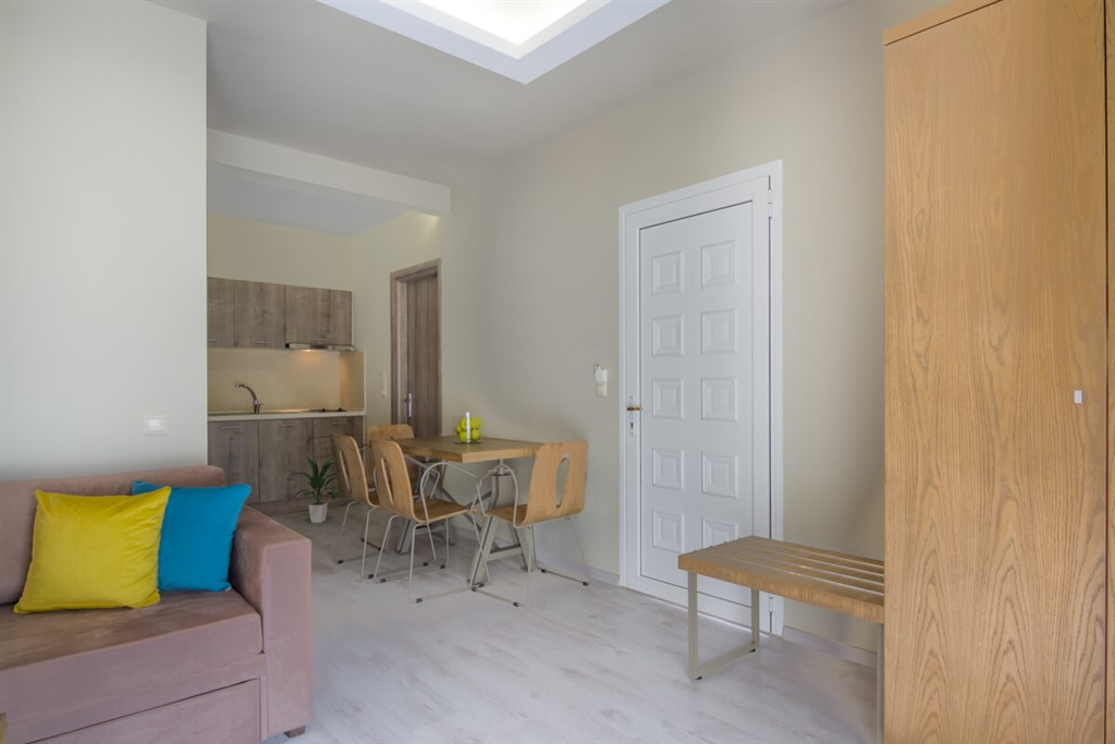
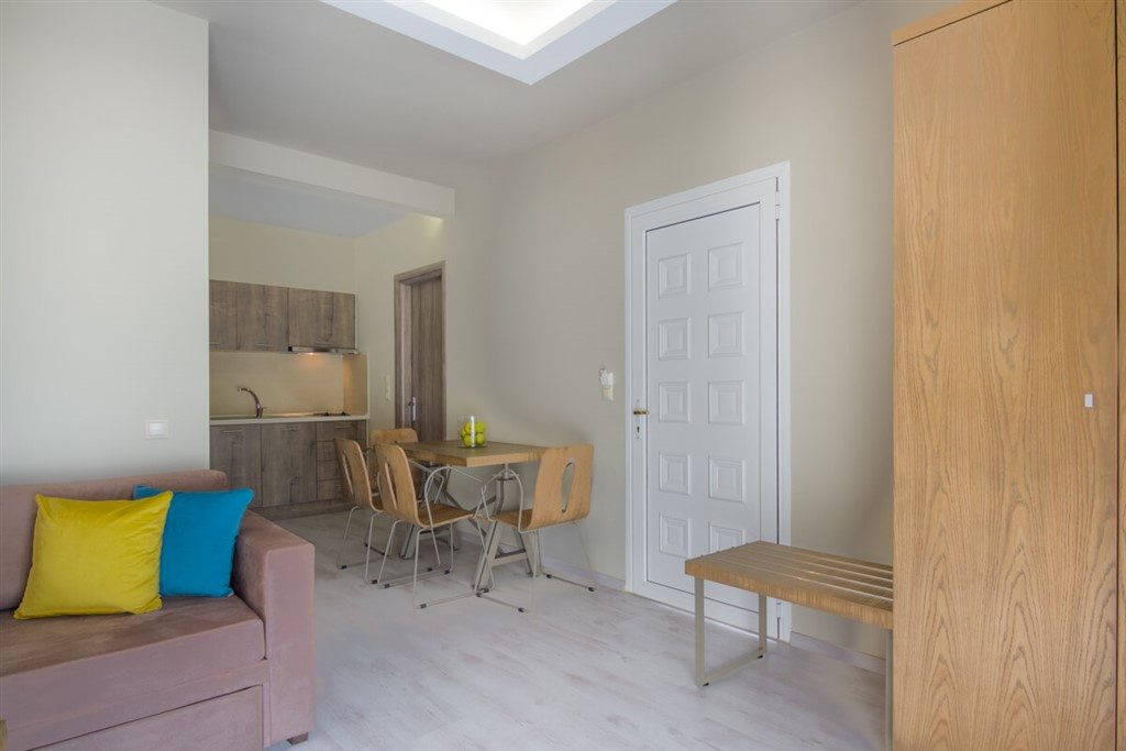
- indoor plant (320, 487)
